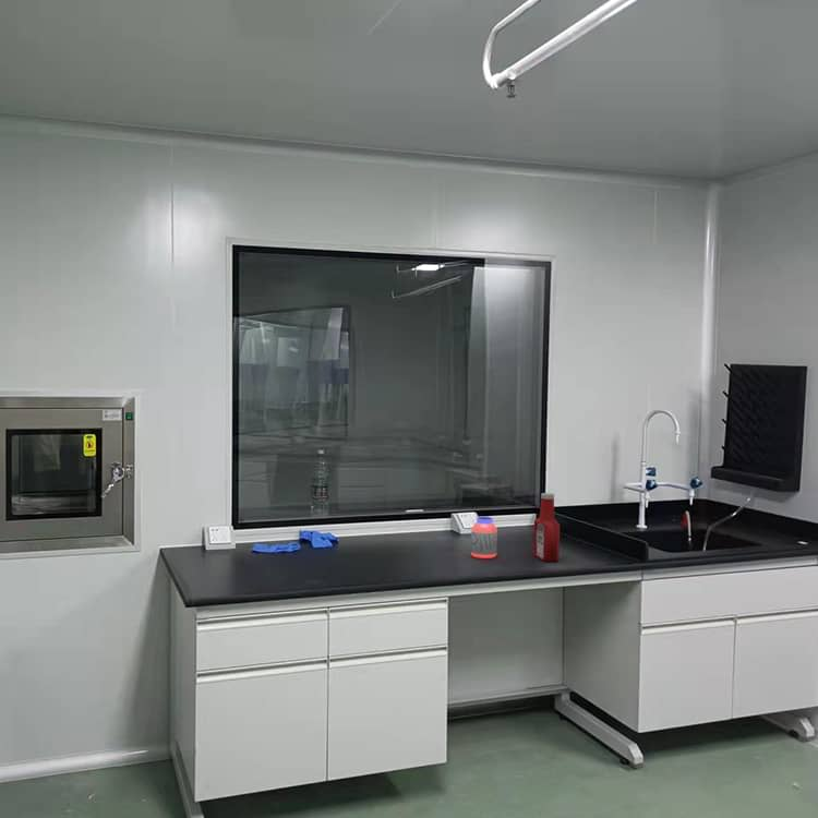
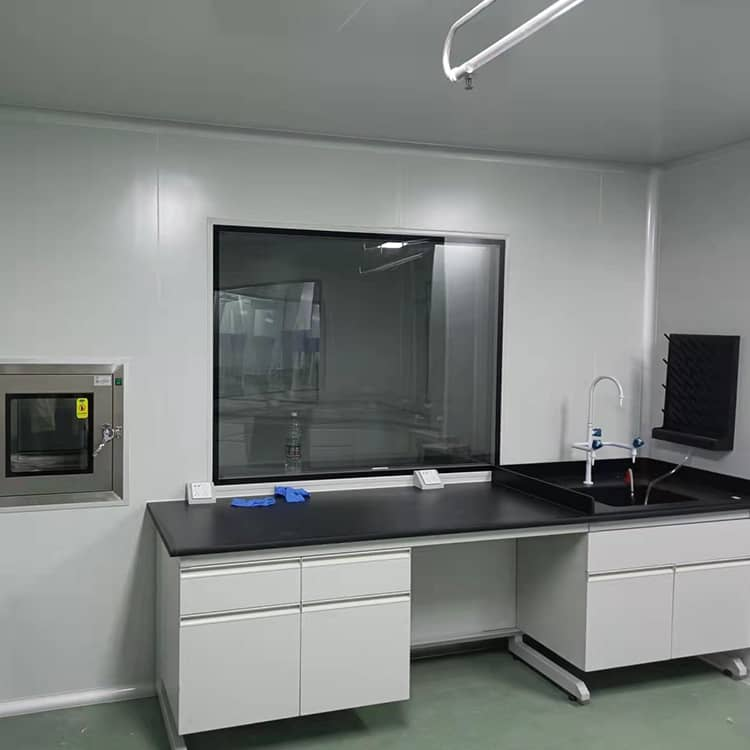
- jar (483, 537)
- soap bottle (546, 526)
